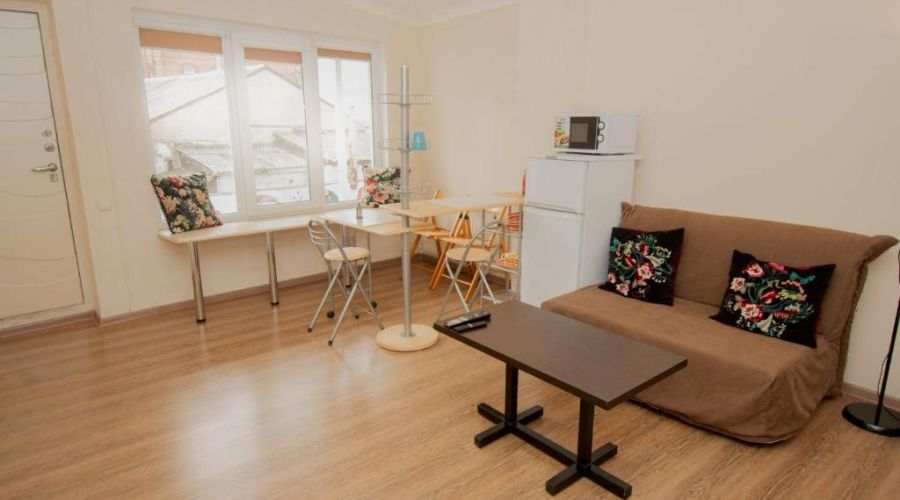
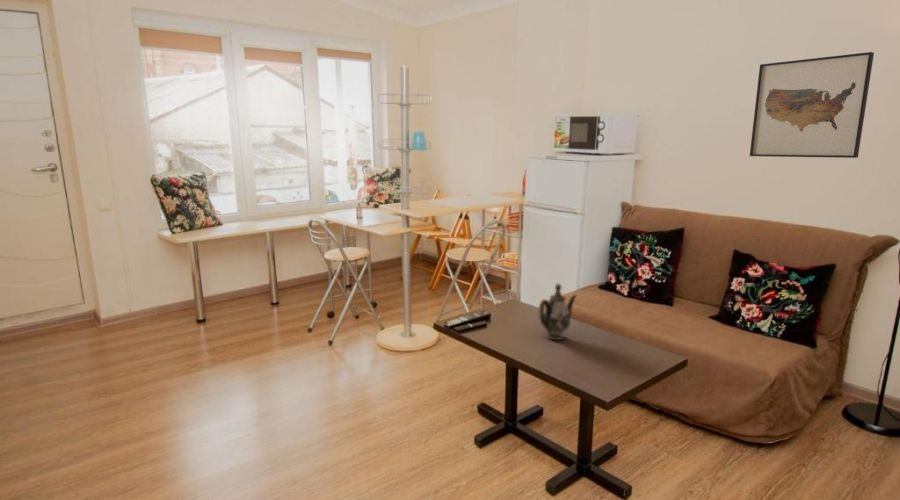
+ wall art (806, 108)
+ teapot (557, 310)
